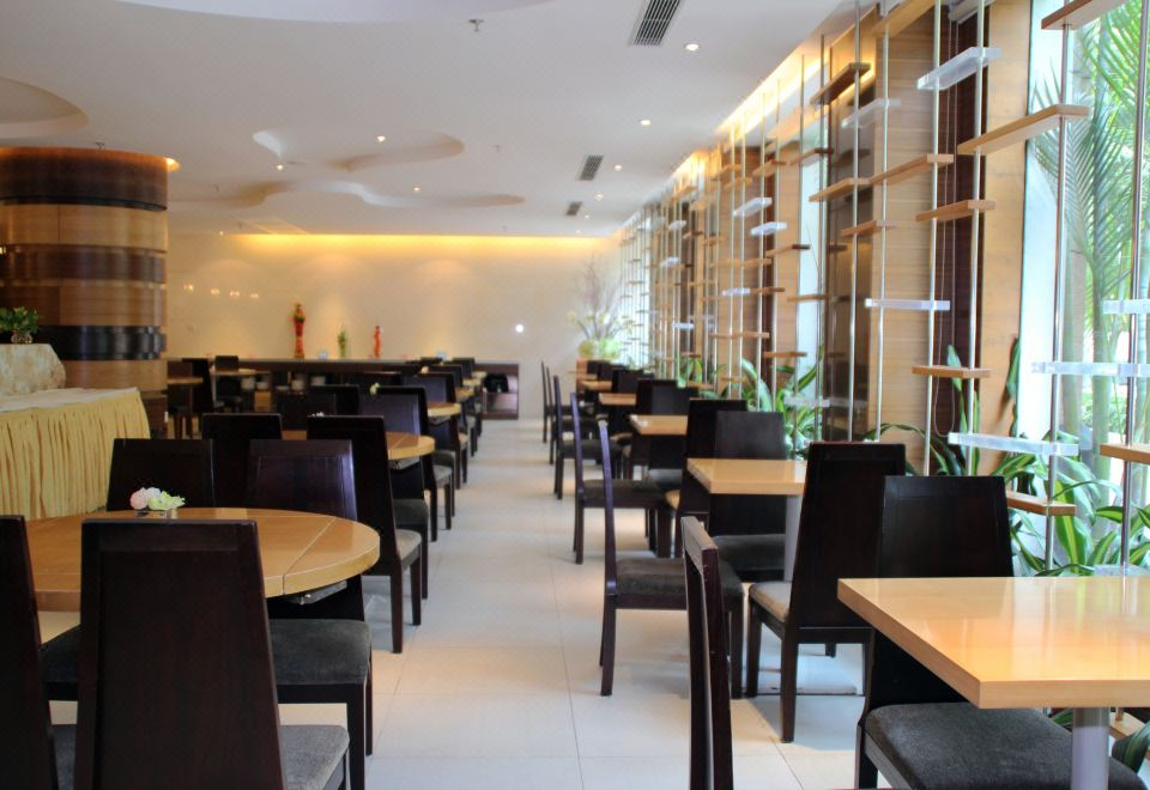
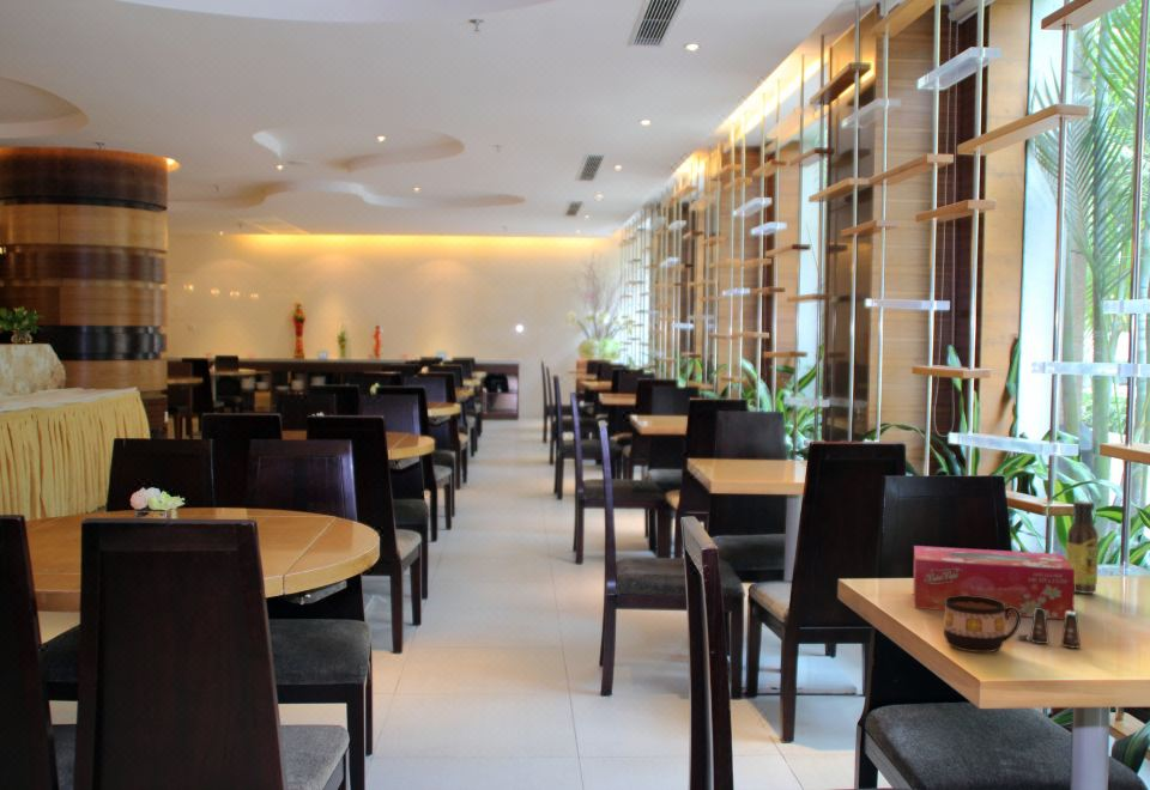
+ tissue box (988, 581)
+ salt shaker (1046, 626)
+ cup (976, 625)
+ sauce bottle (1082, 546)
